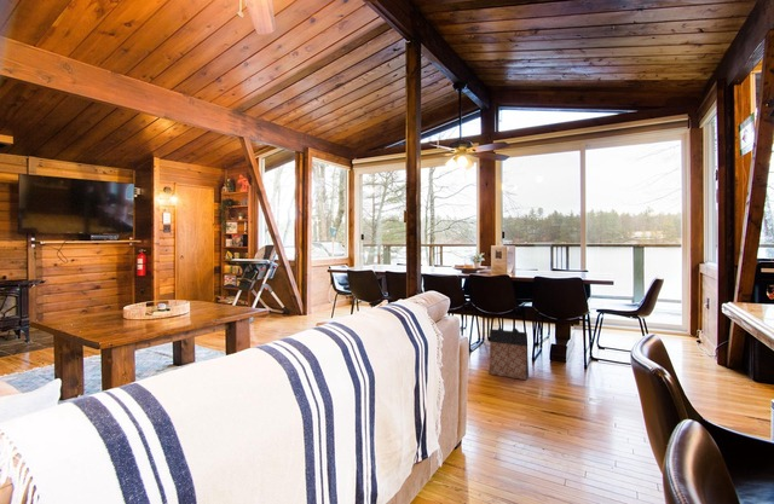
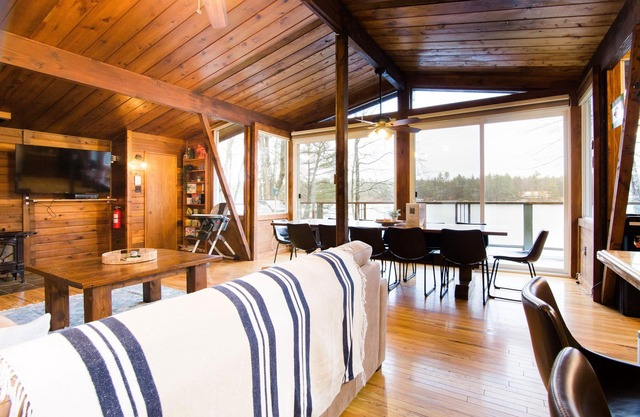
- bag (508, 351)
